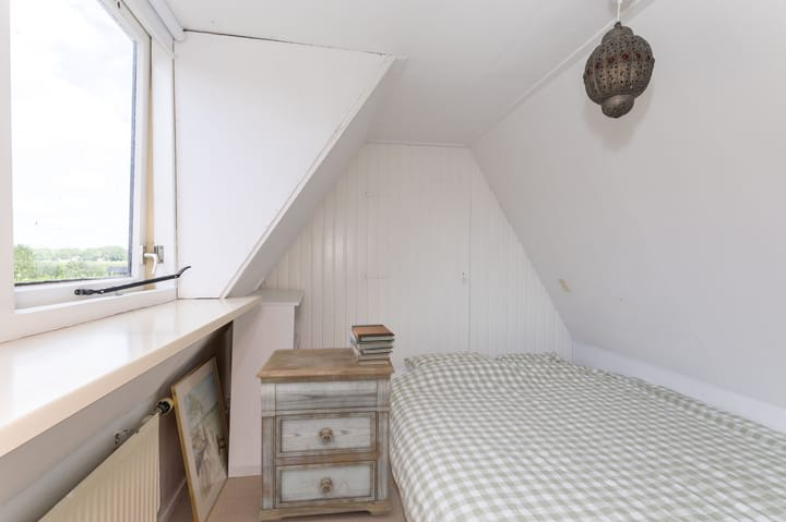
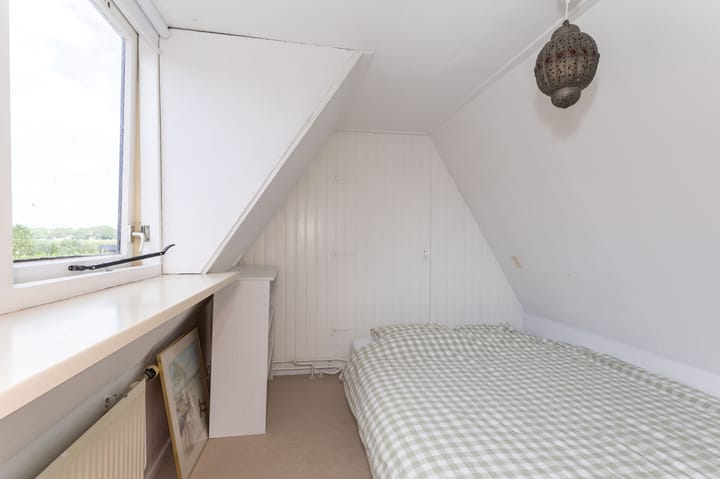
- book stack (370, 342)
- nightstand (329, 425)
